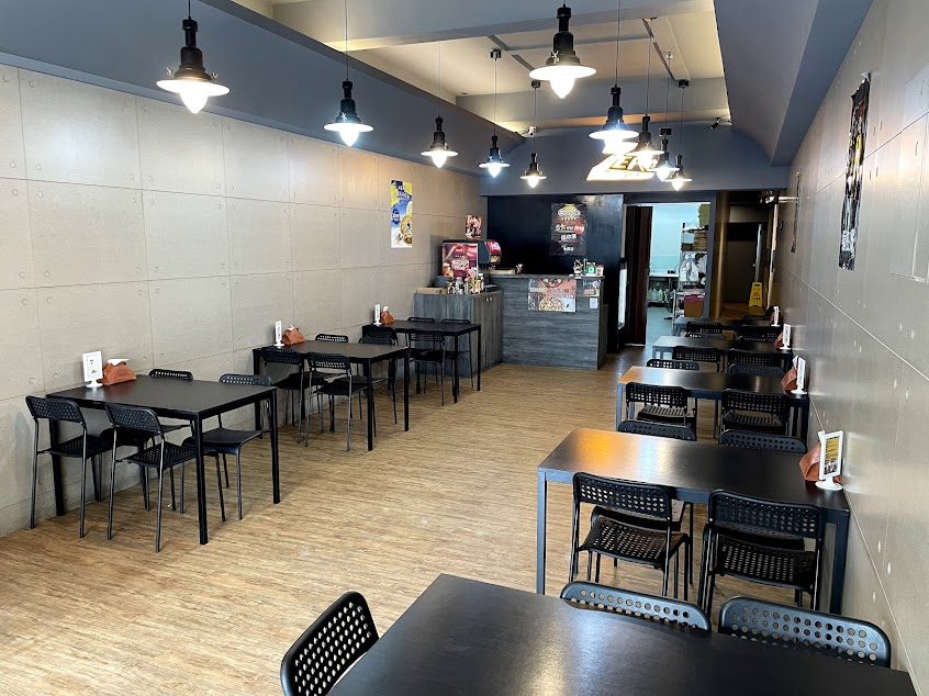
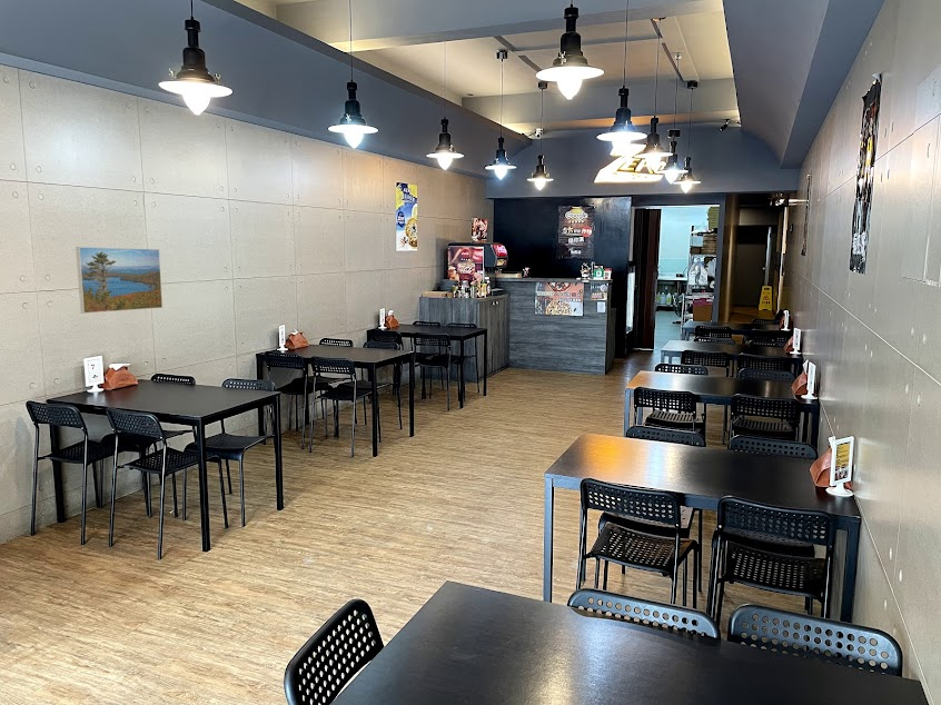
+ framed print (121, 279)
